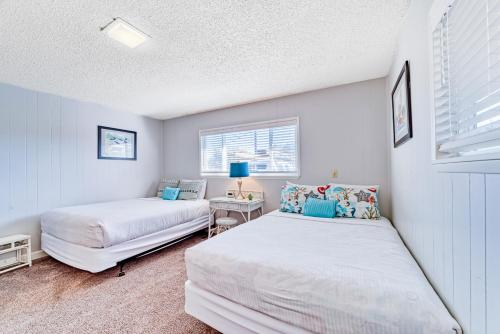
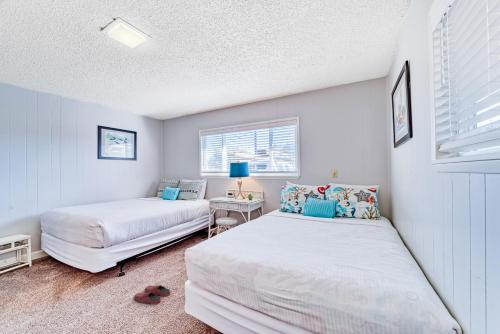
+ slippers (152, 292)
